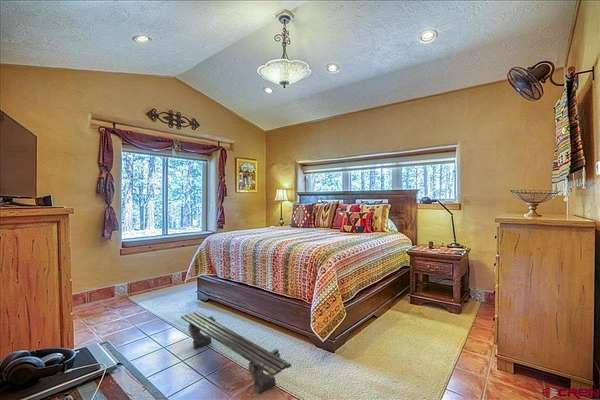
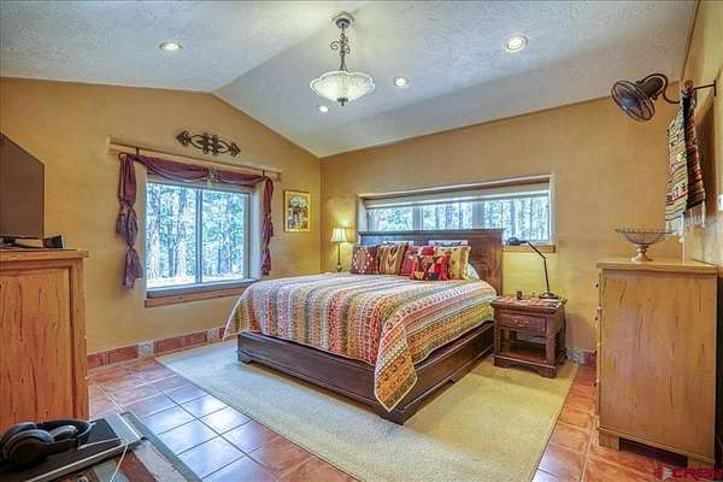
- bench (230, 348)
